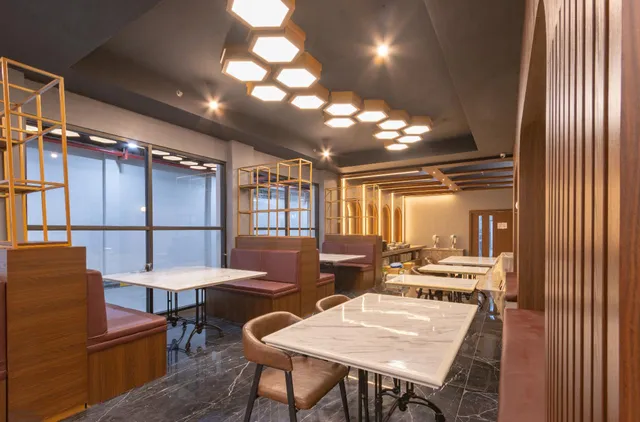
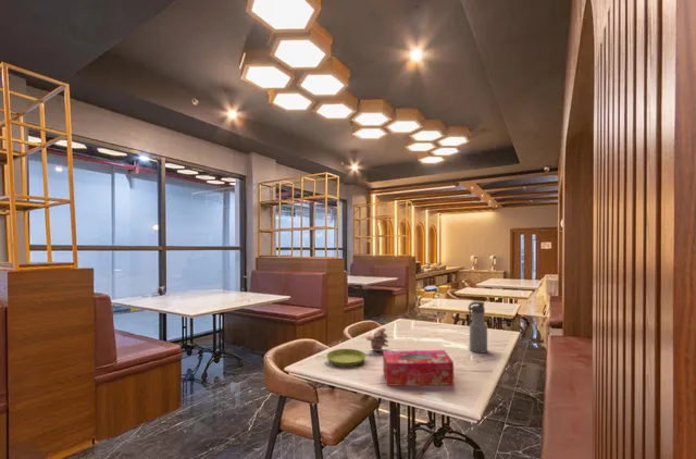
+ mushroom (378, 339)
+ saucer (346, 358)
+ water bottle (477, 325)
+ tissue box (417, 367)
